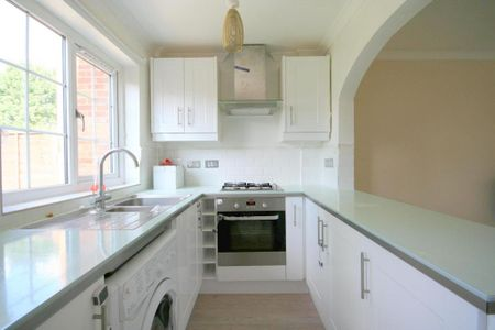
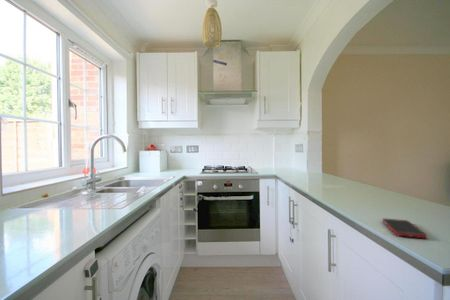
+ cell phone (402, 227)
